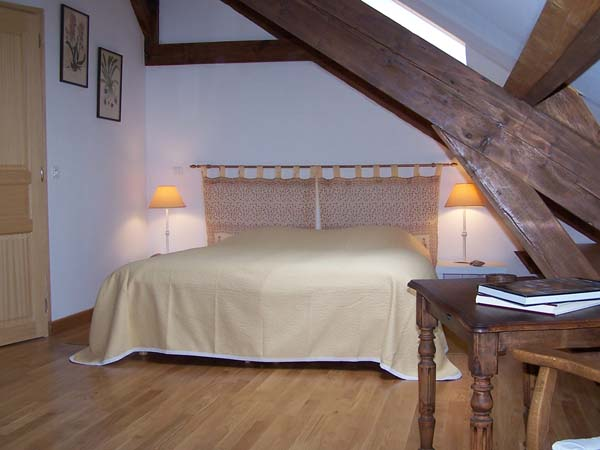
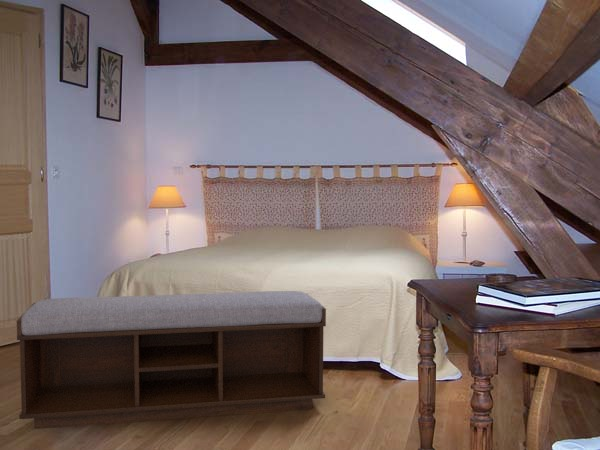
+ bench (178, 352)
